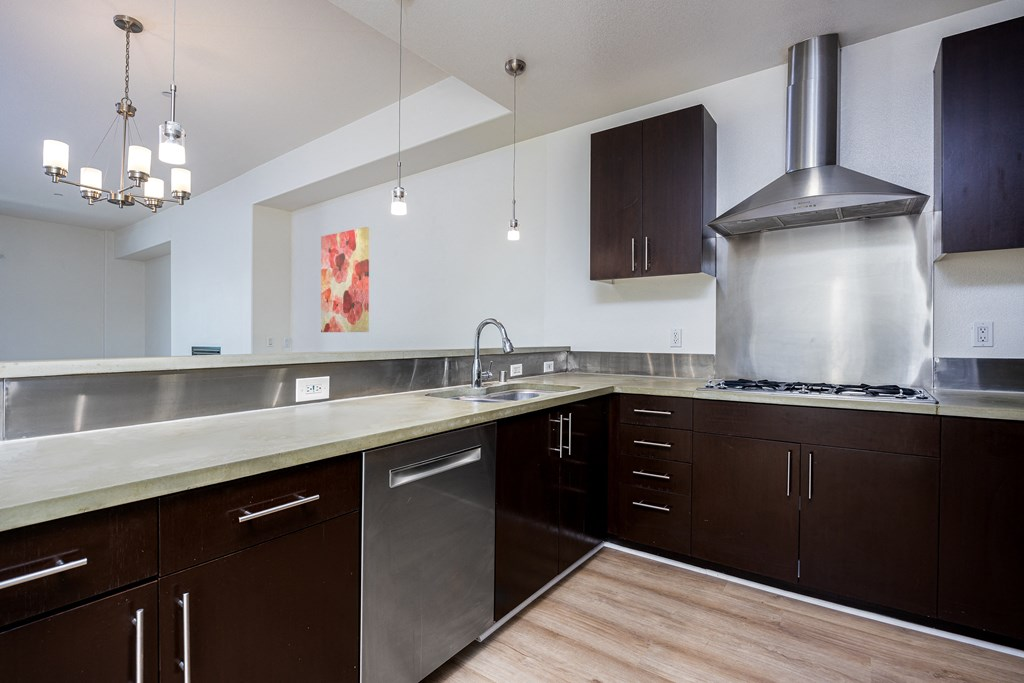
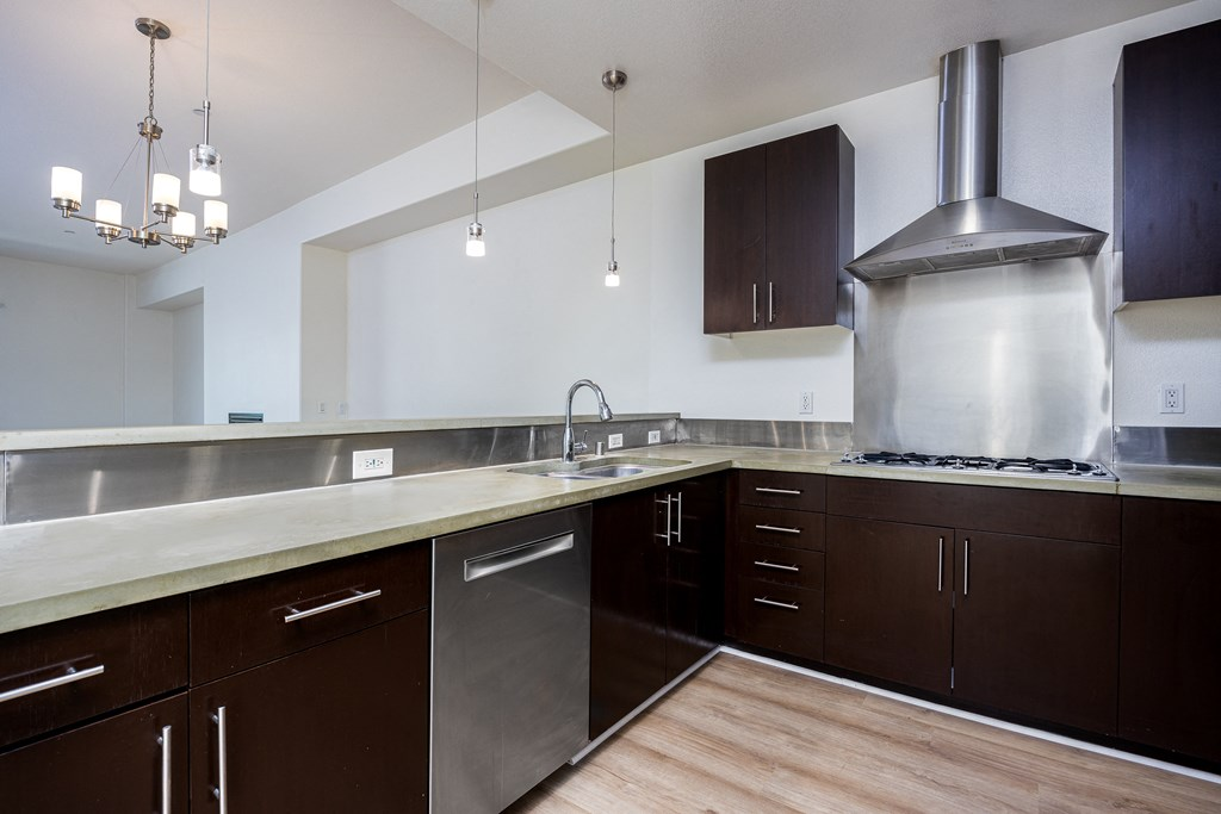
- wall art (343, 282)
